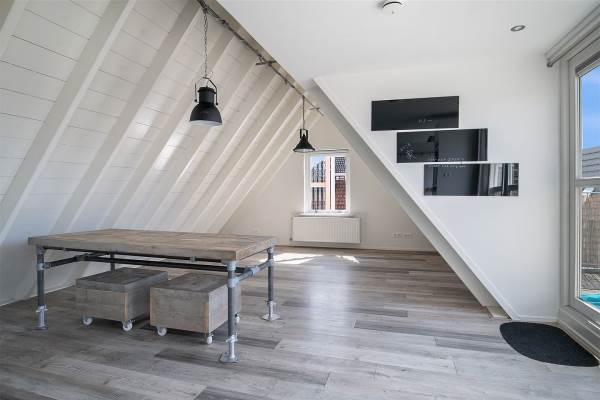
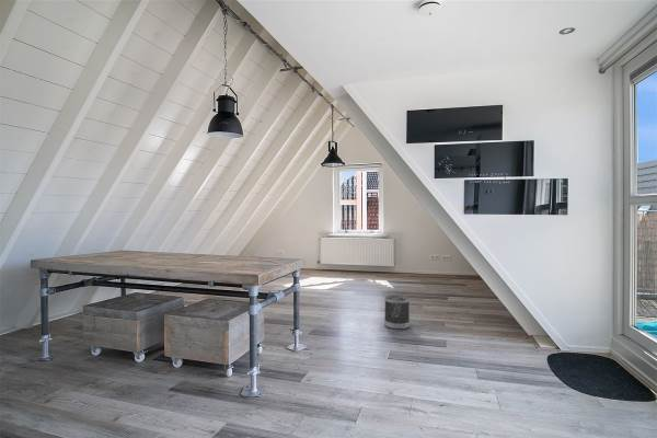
+ wastebasket (396, 311)
